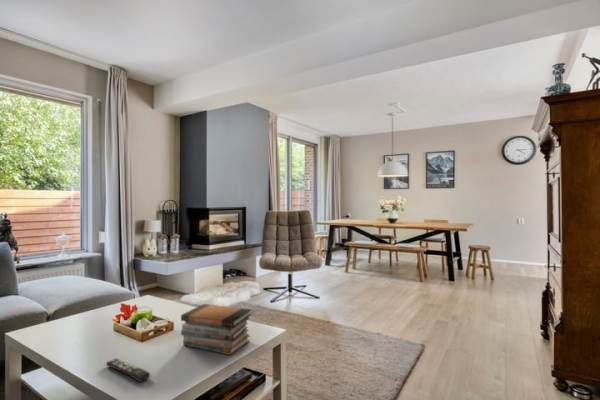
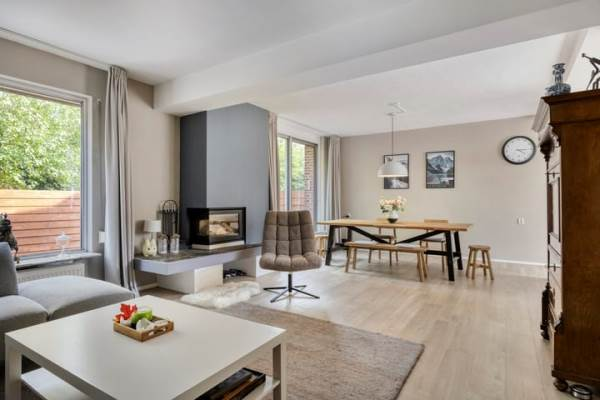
- remote control (127, 369)
- book stack (216, 327)
